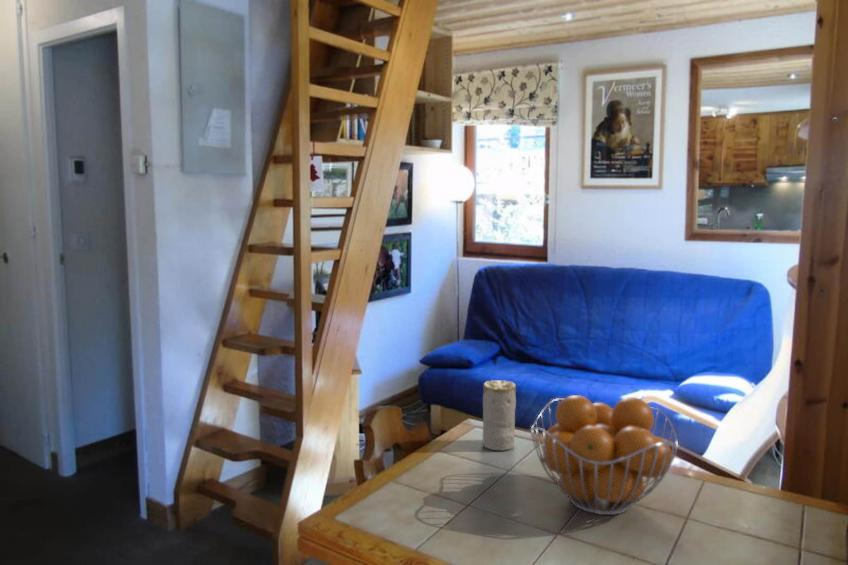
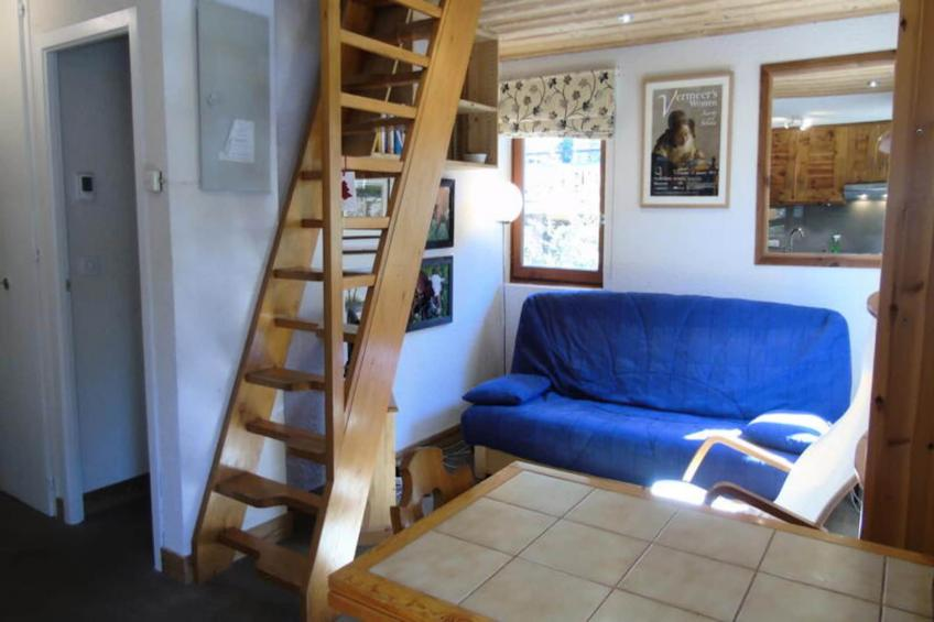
- fruit basket (601, 450)
- candle (499, 414)
